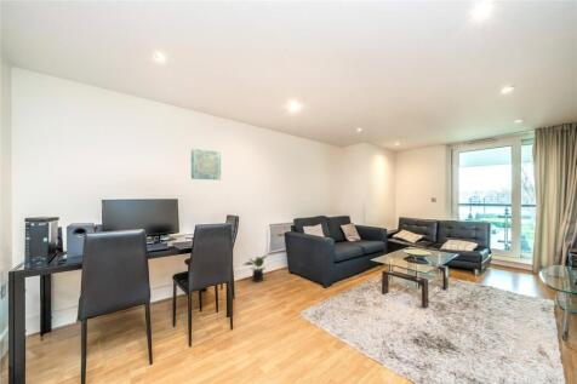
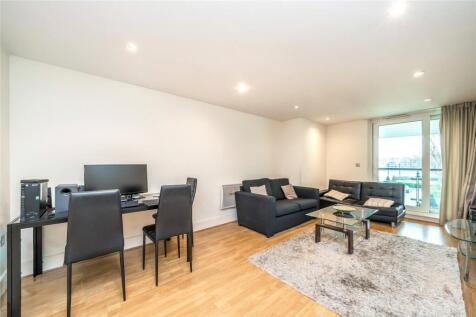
- wall art (206, 165)
- potted plant (257, 268)
